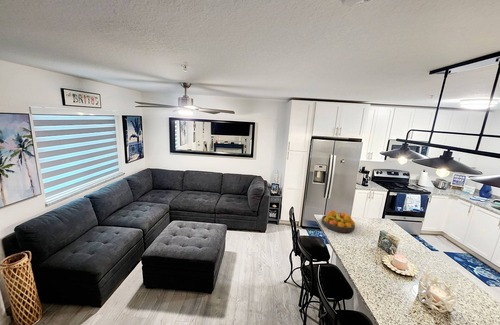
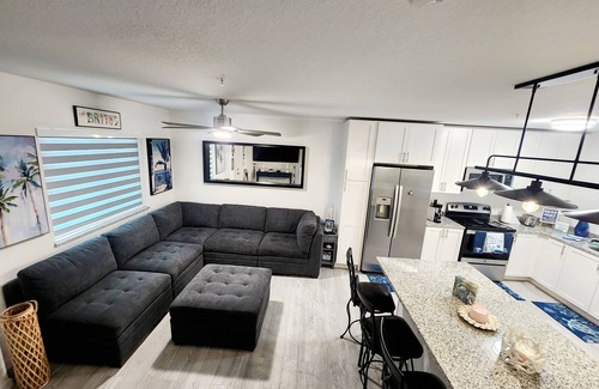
- fruit bowl (338, 218)
